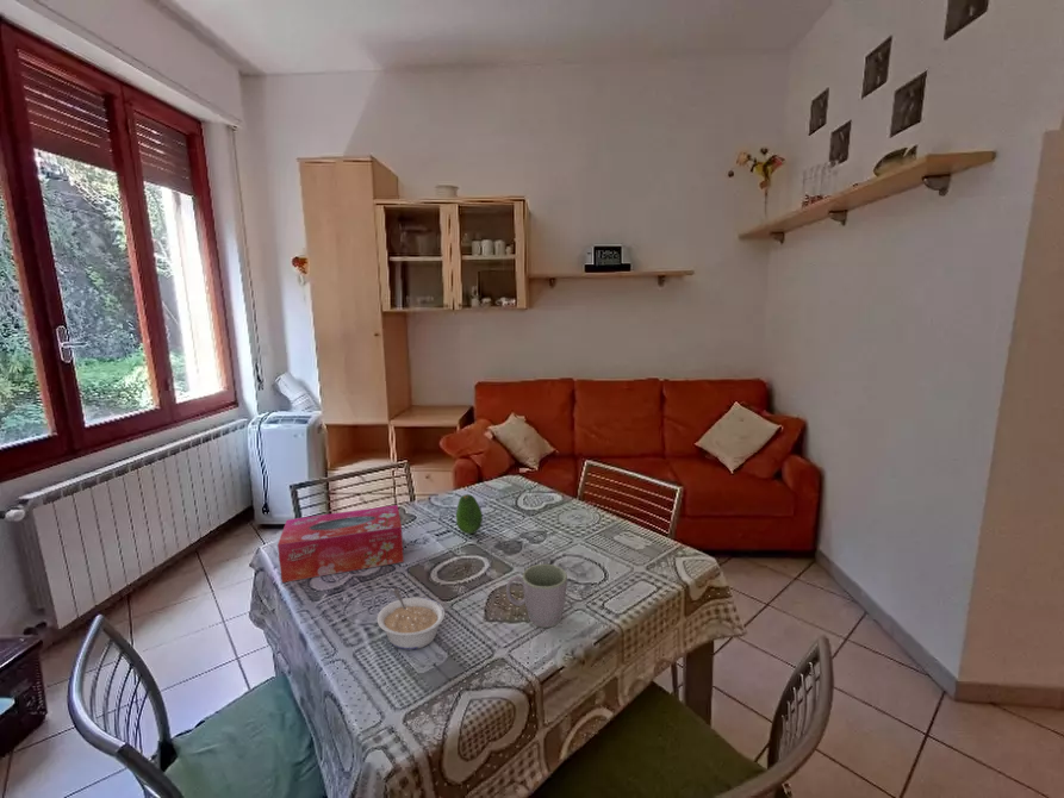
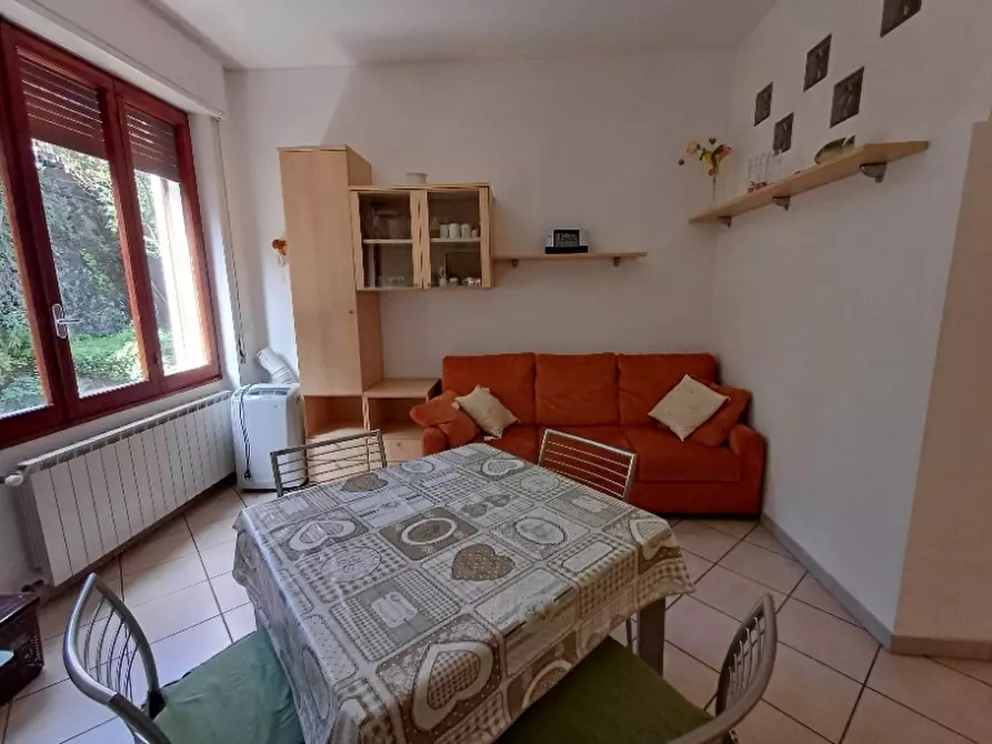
- legume (409, 622)
- mug (536, 596)
- tissue box (344, 540)
- fruit (468, 513)
